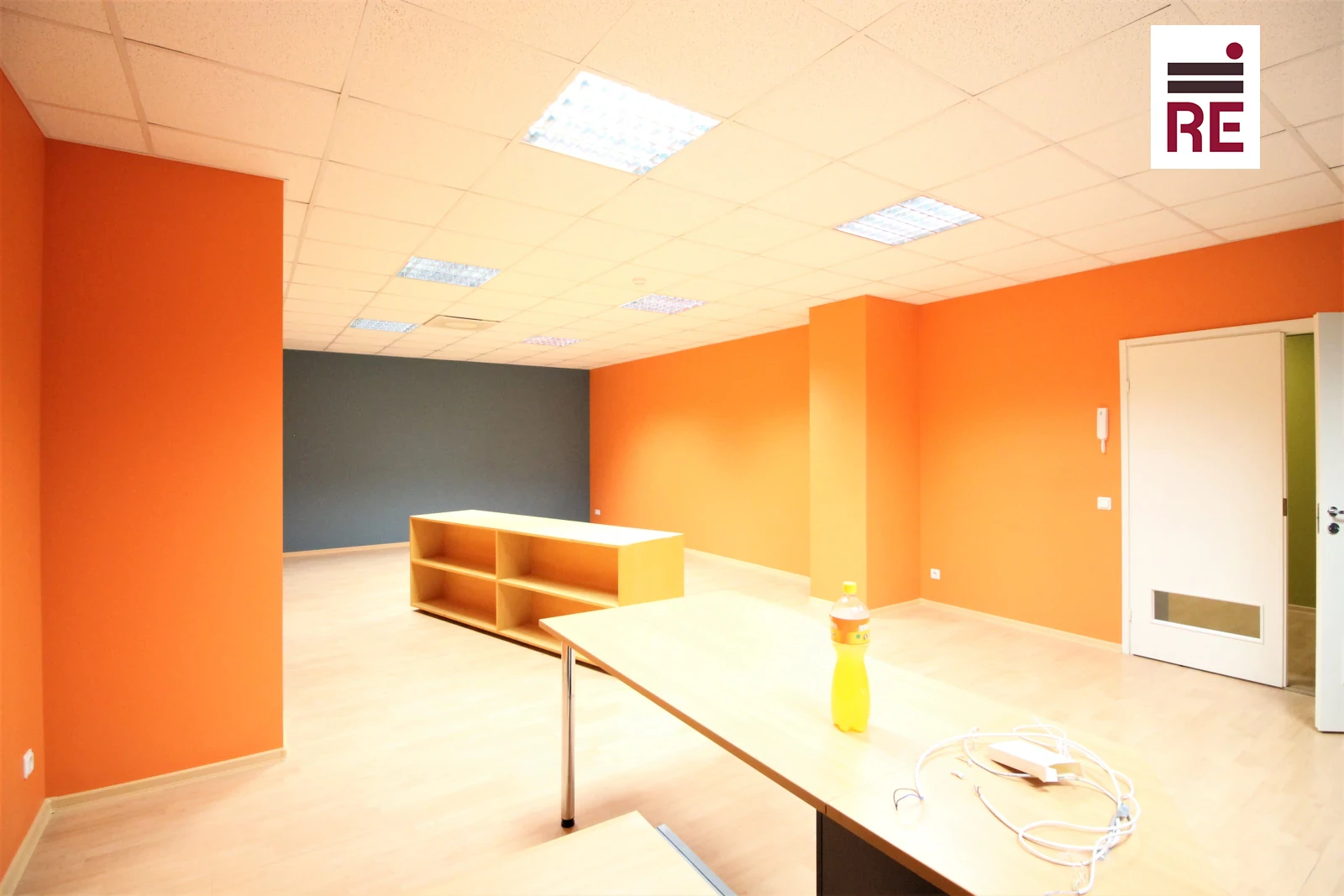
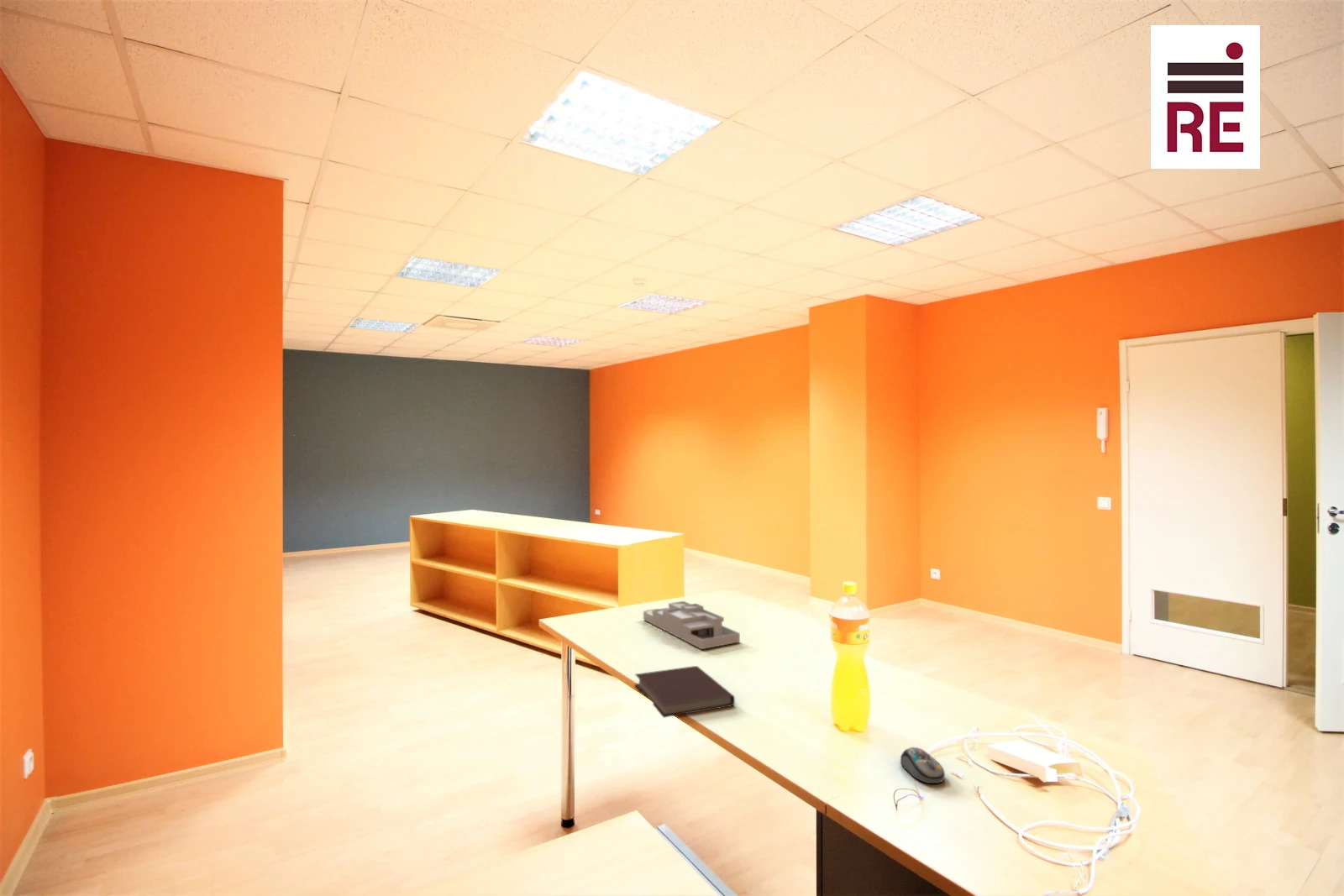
+ notebook (682, 689)
+ desk organizer (688, 619)
+ computer mouse (921, 762)
